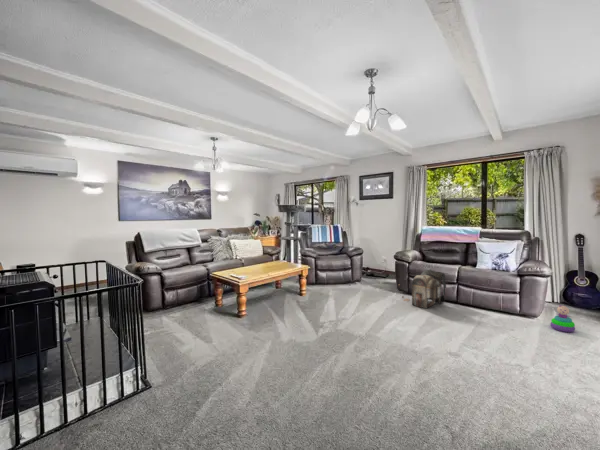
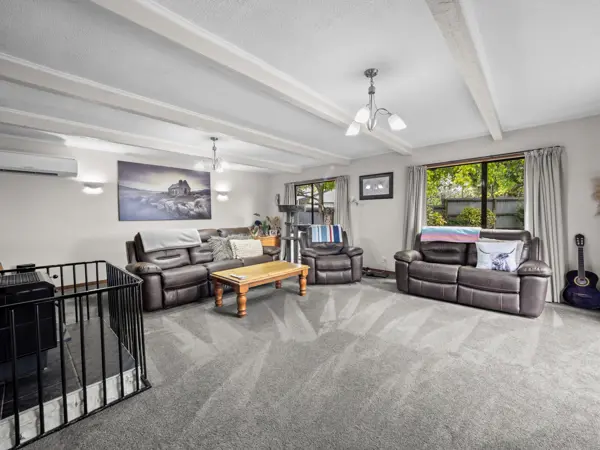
- stacking toy (562, 317)
- architectural model (421, 286)
